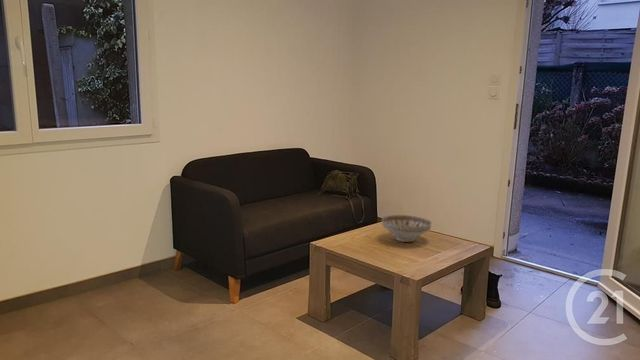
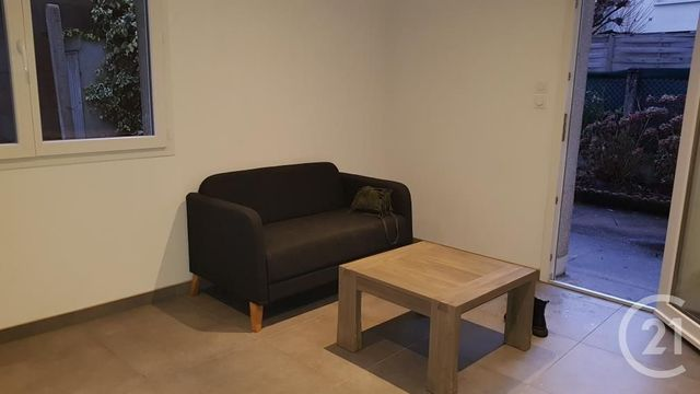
- decorative bowl (406, 230)
